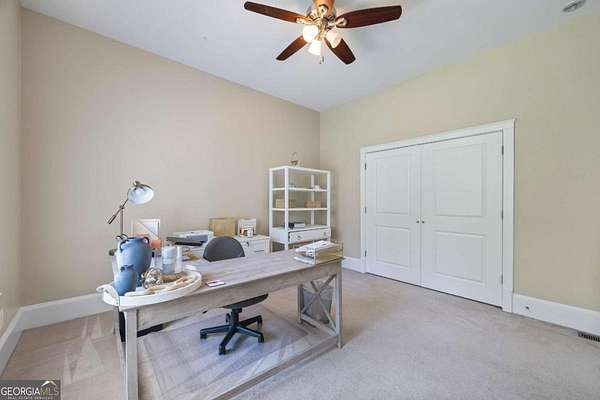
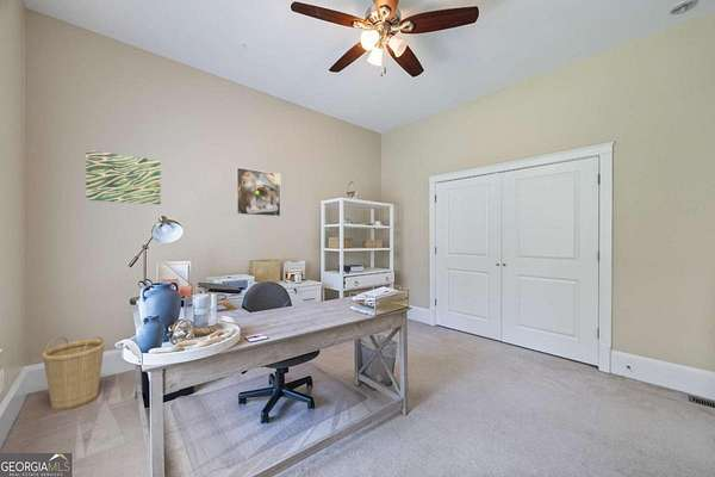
+ wall art (125, 179)
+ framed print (259, 193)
+ basket (75, 368)
